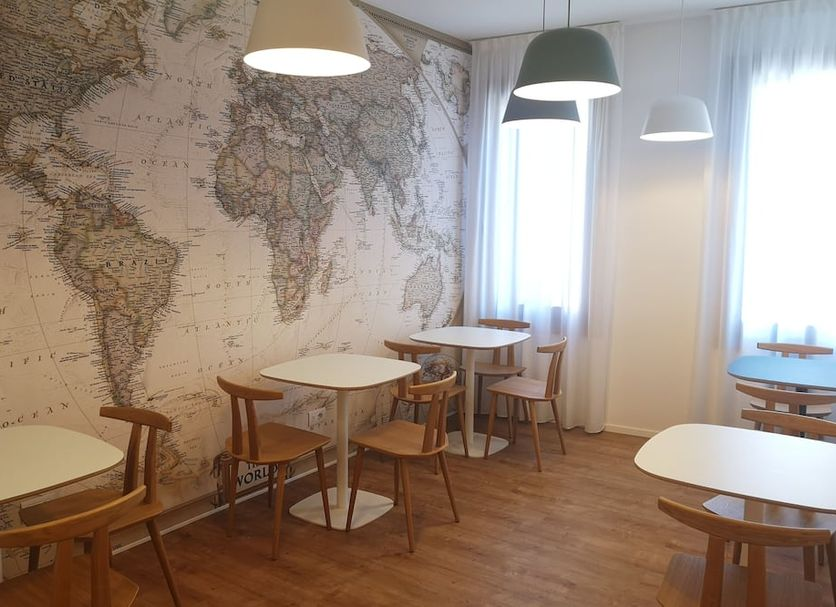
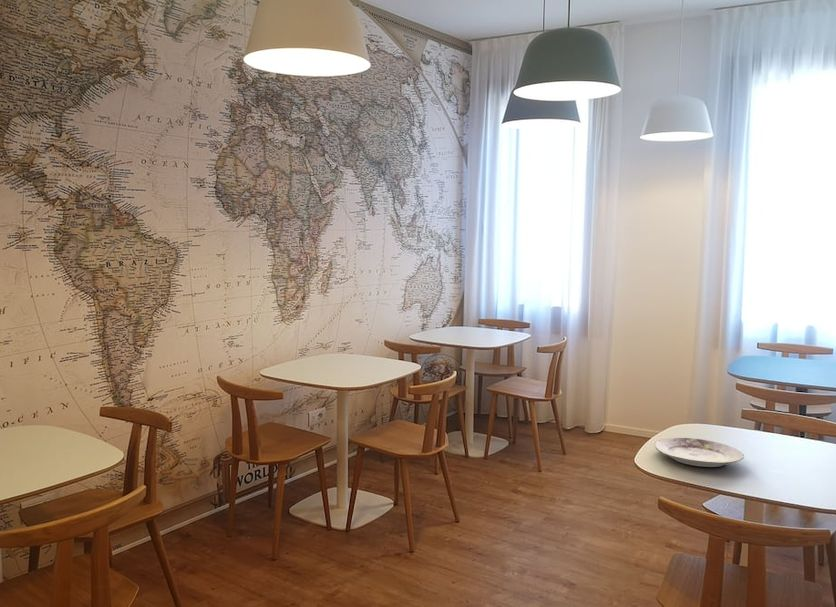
+ plate (697, 454)
